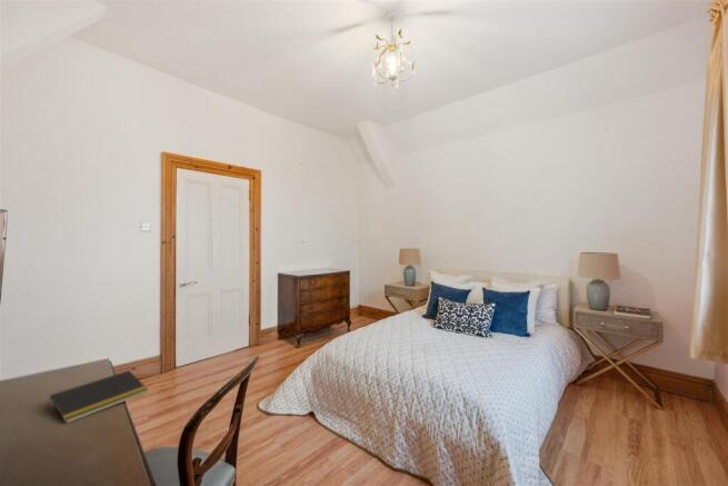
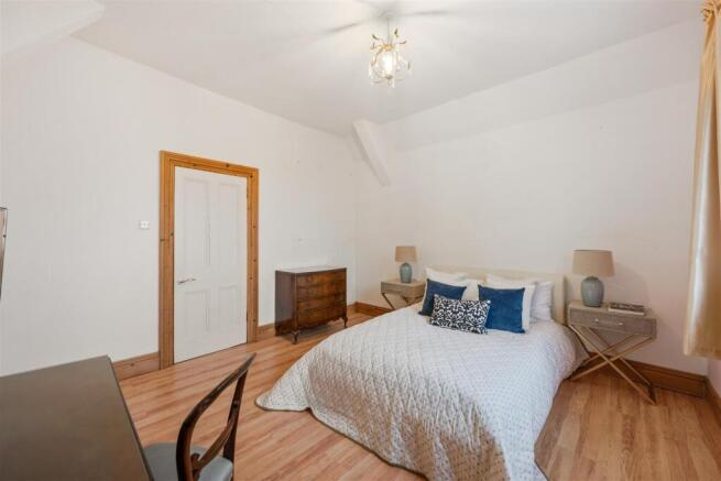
- notepad (101, 393)
